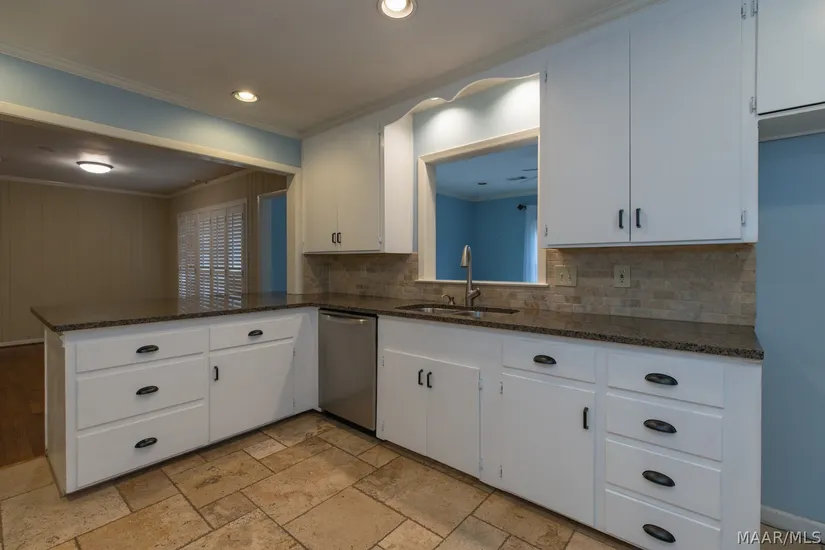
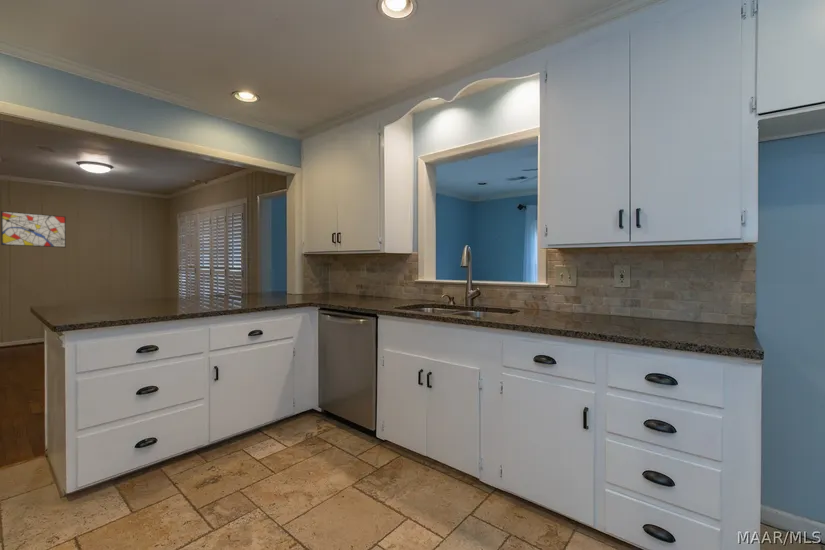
+ wall art (34, 230)
